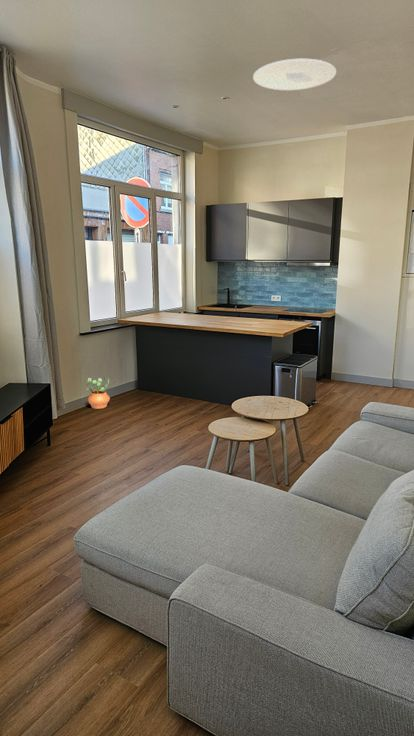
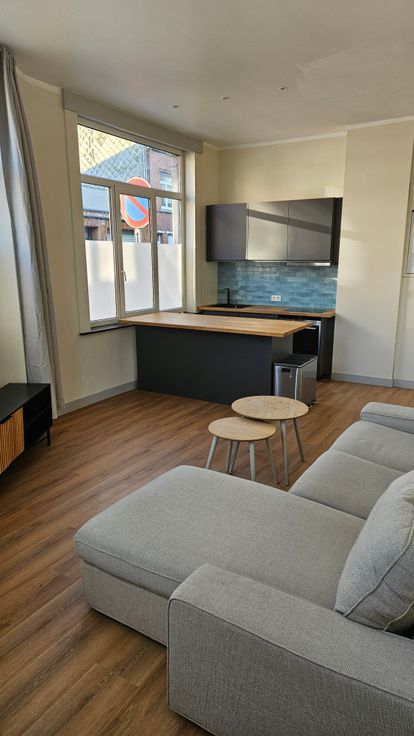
- potted plant (95, 391)
- ceiling light (294, 71)
